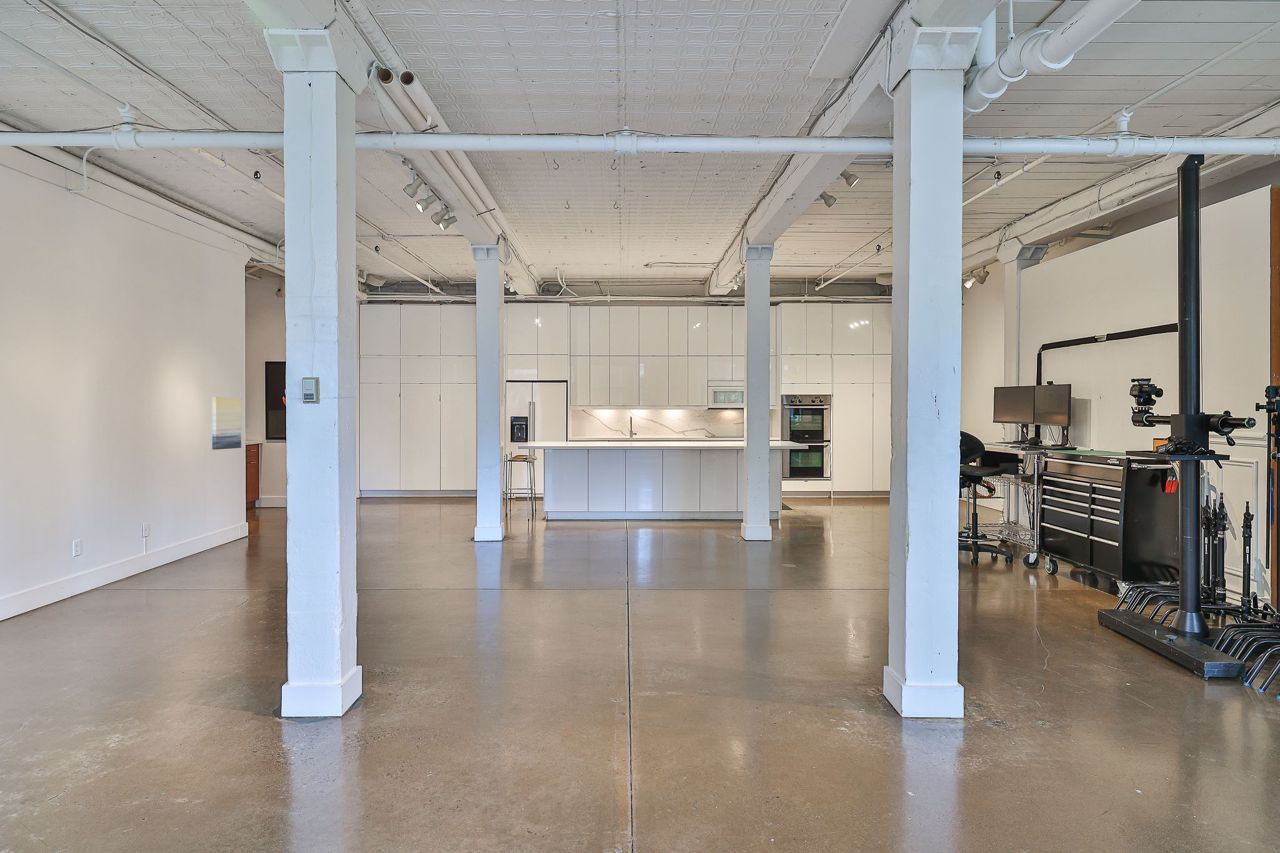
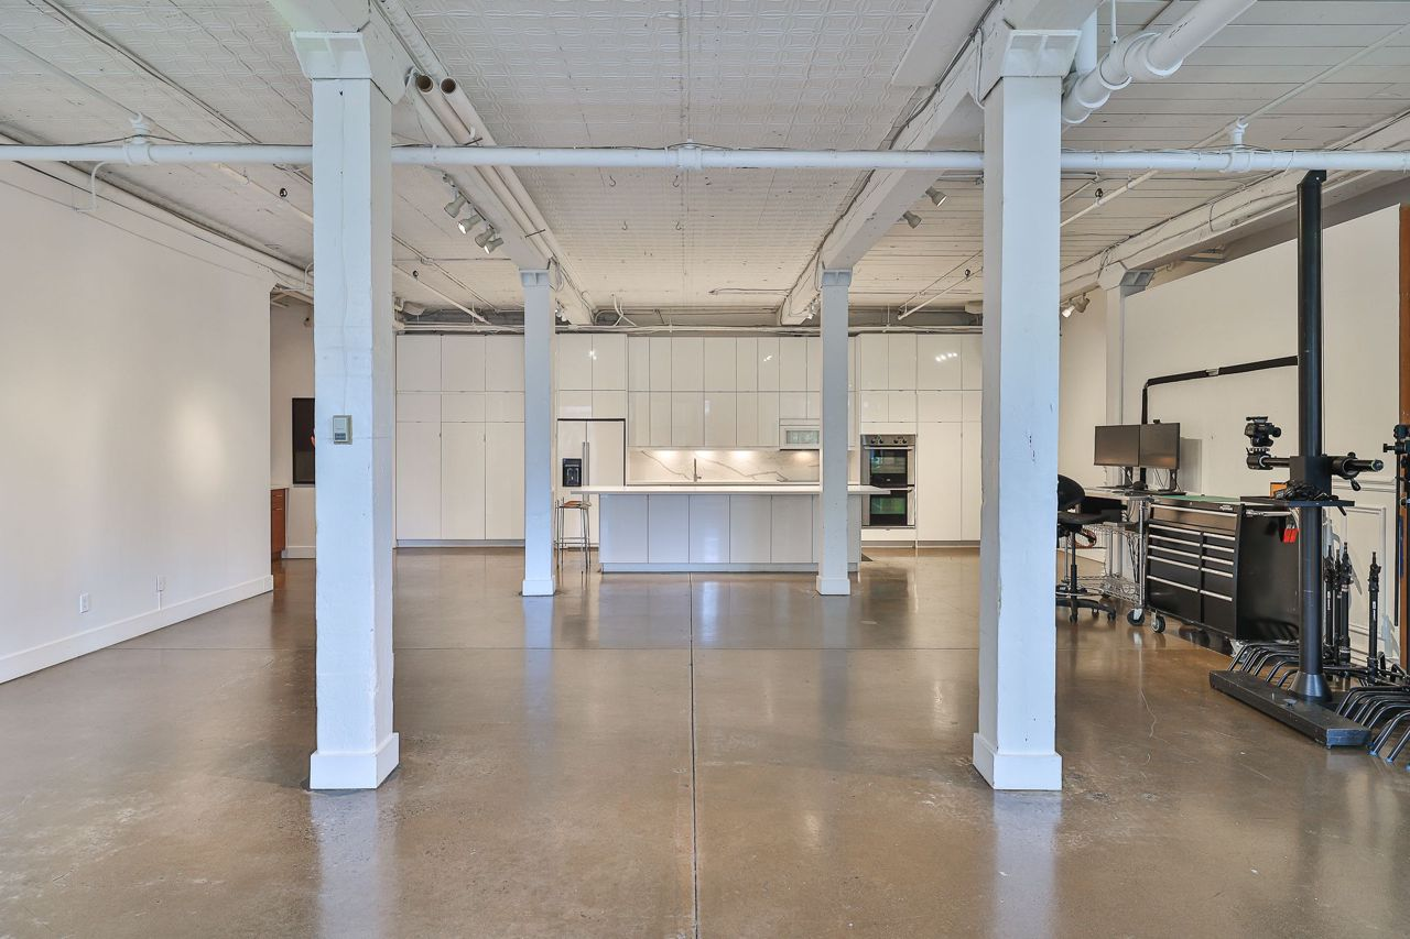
- wall art (227, 423)
